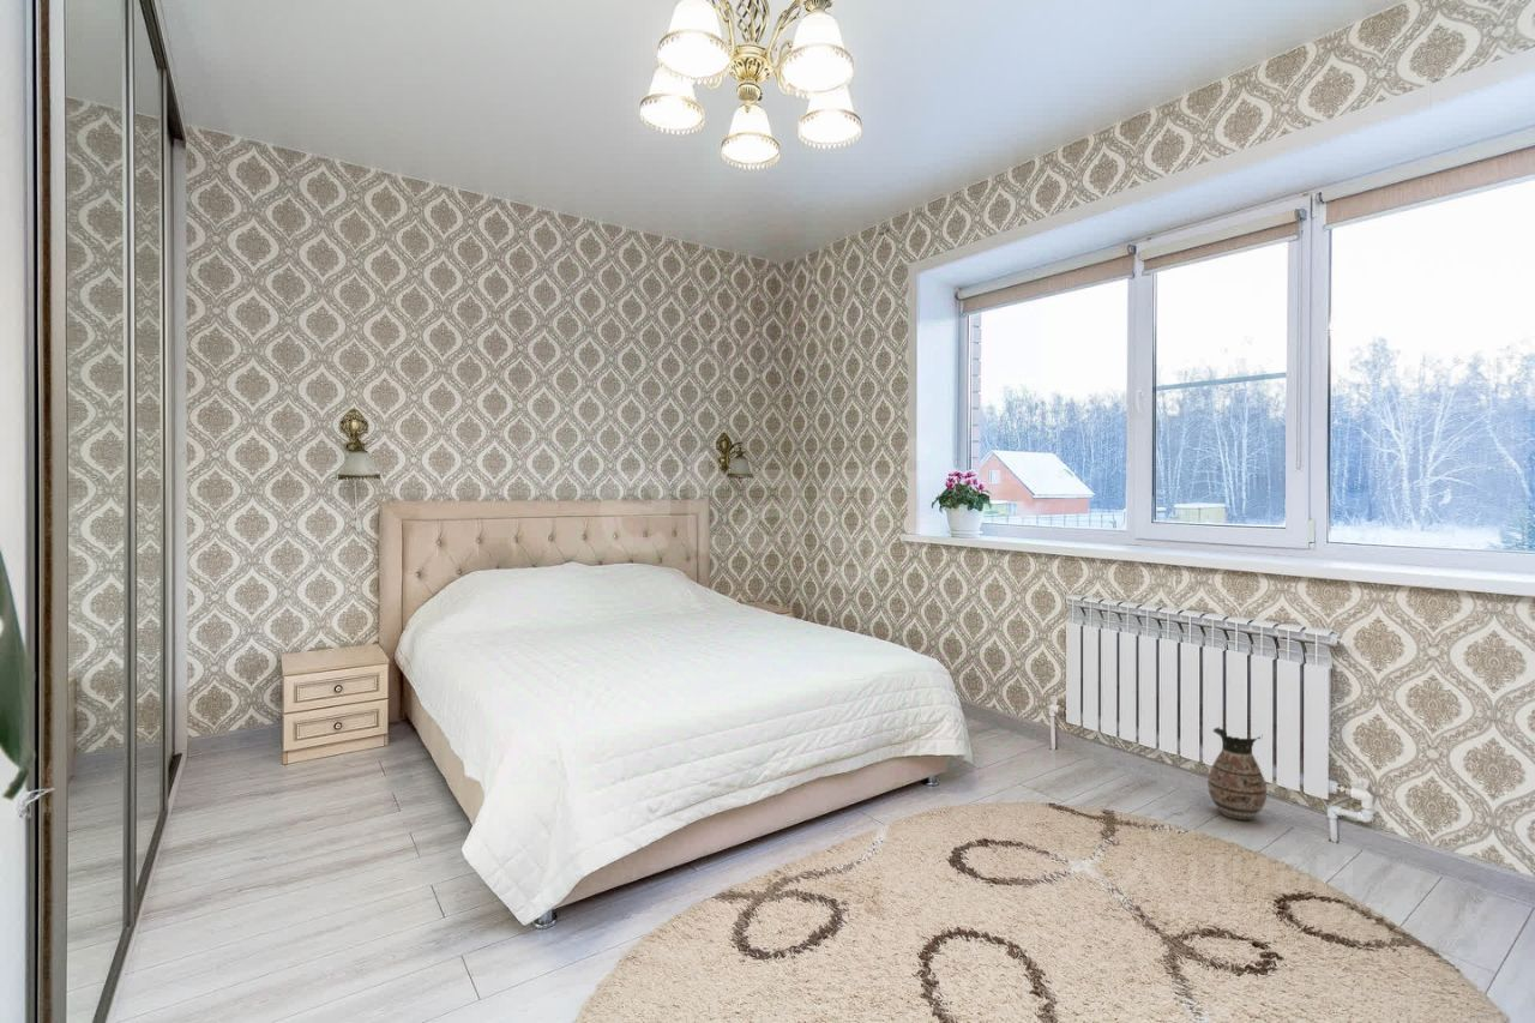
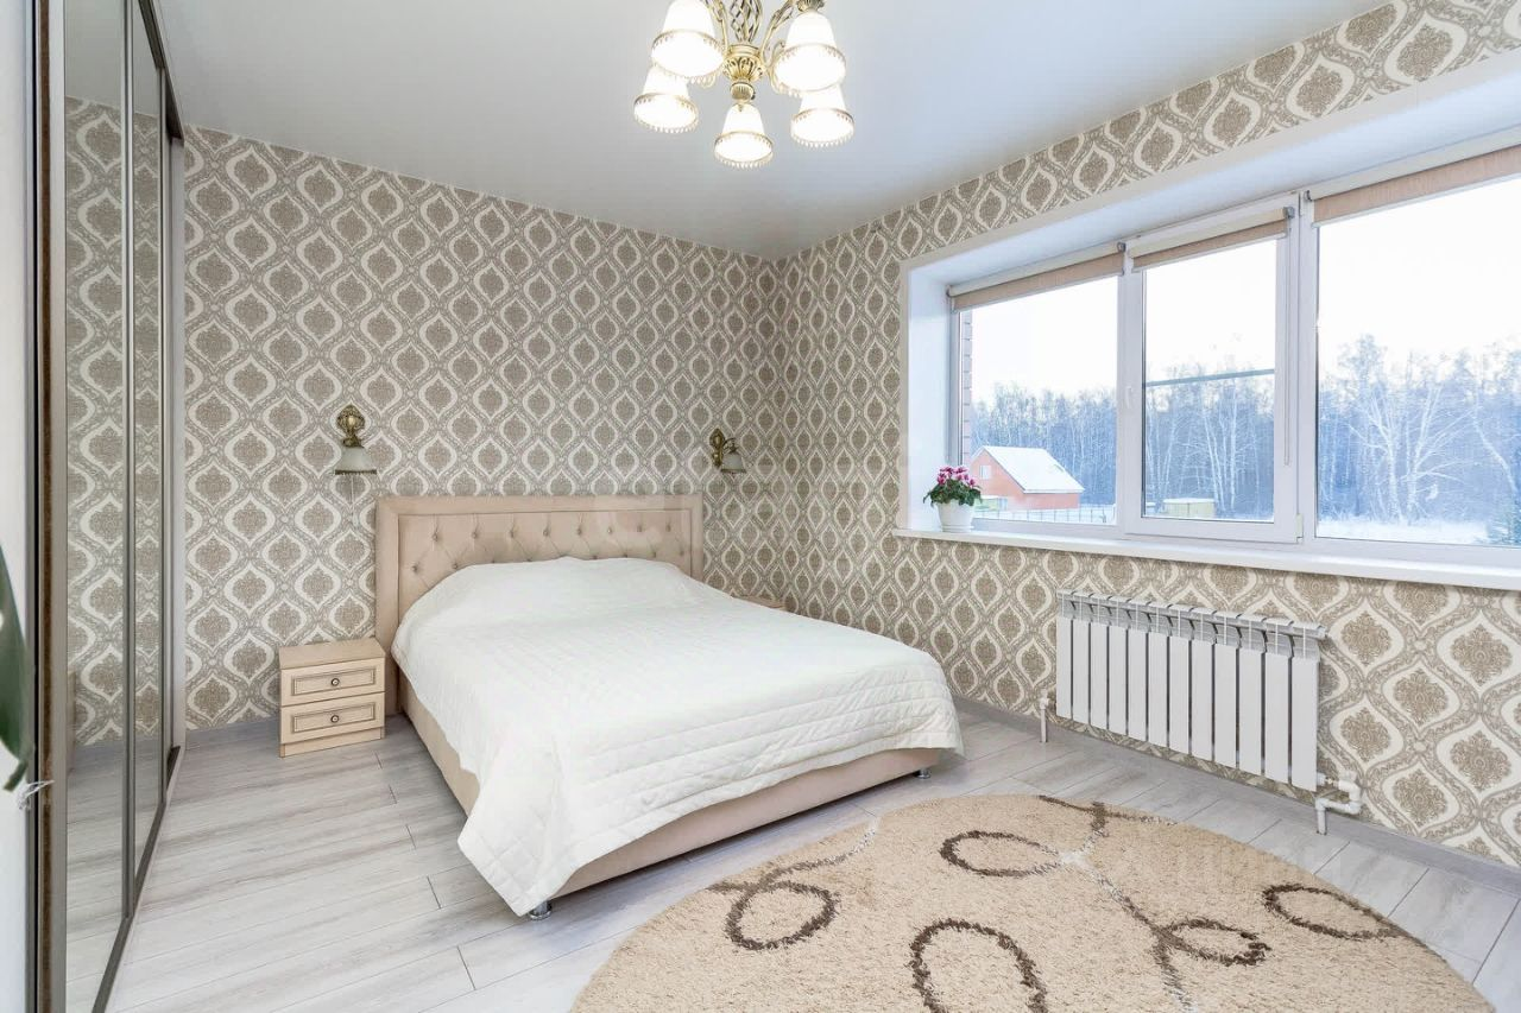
- ceramic jug (1238, 770)
